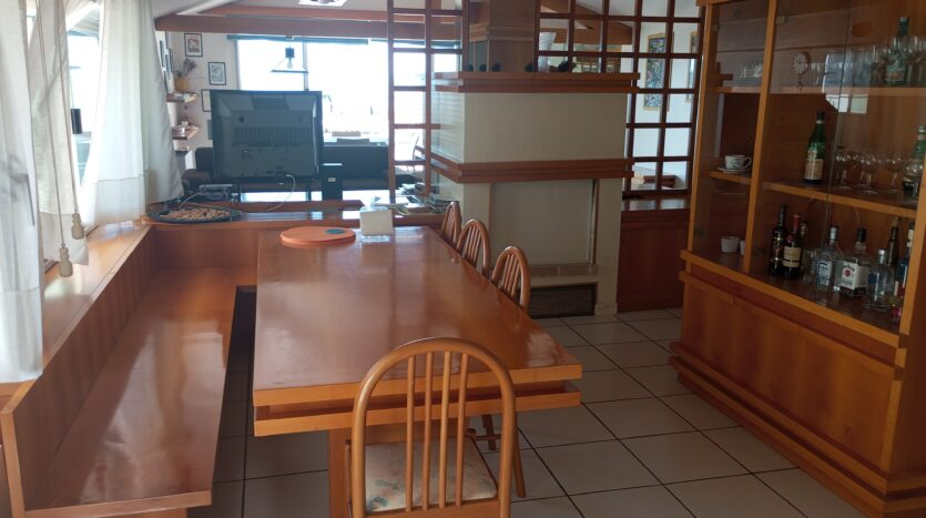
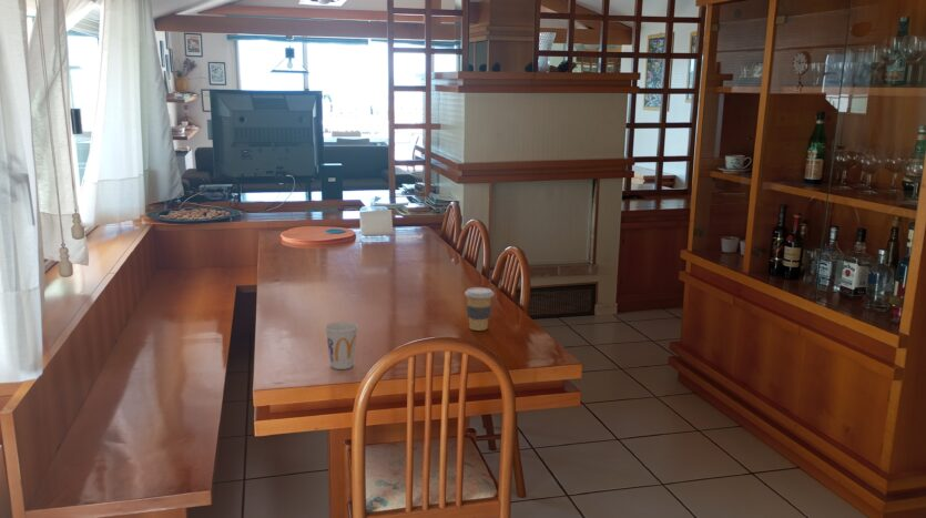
+ cup (342, 345)
+ coffee cup (478, 308)
